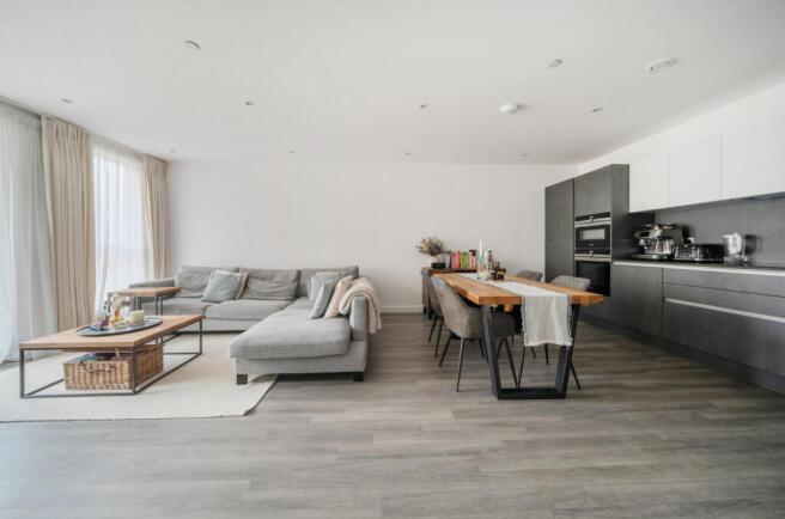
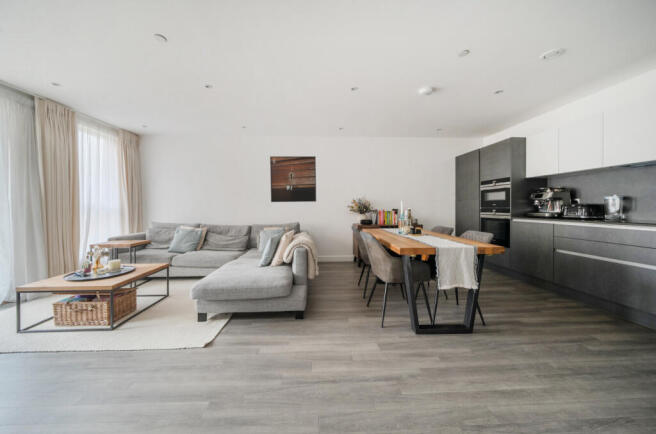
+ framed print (293, 179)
